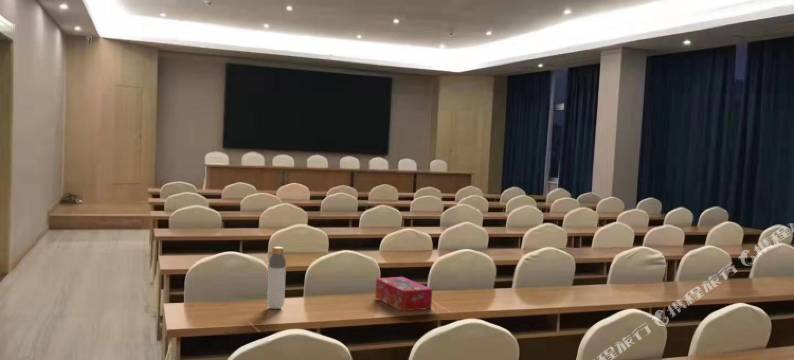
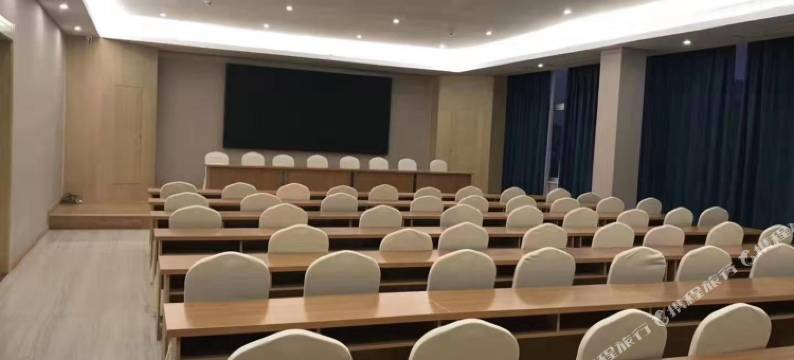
- bottle (276, 277)
- tissue box (403, 293)
